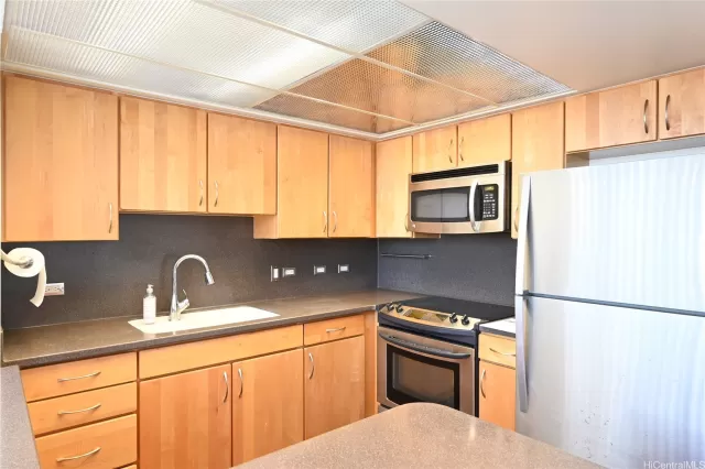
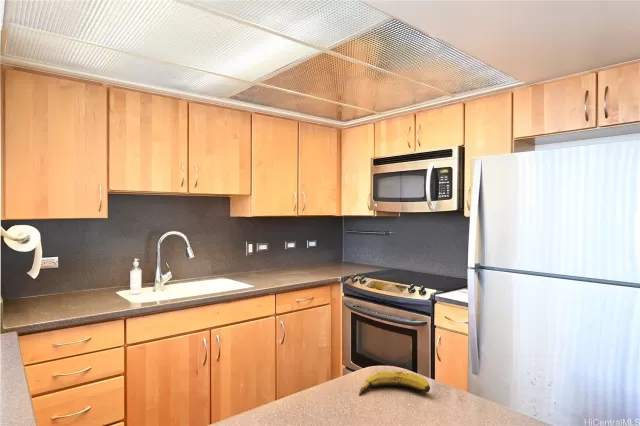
+ banana (391, 382)
